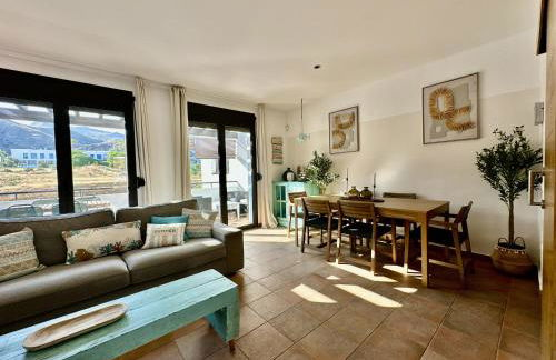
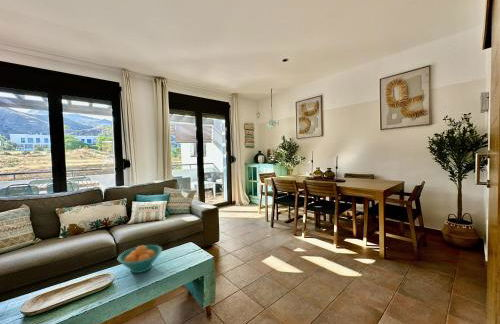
+ fruit bowl (140, 257)
